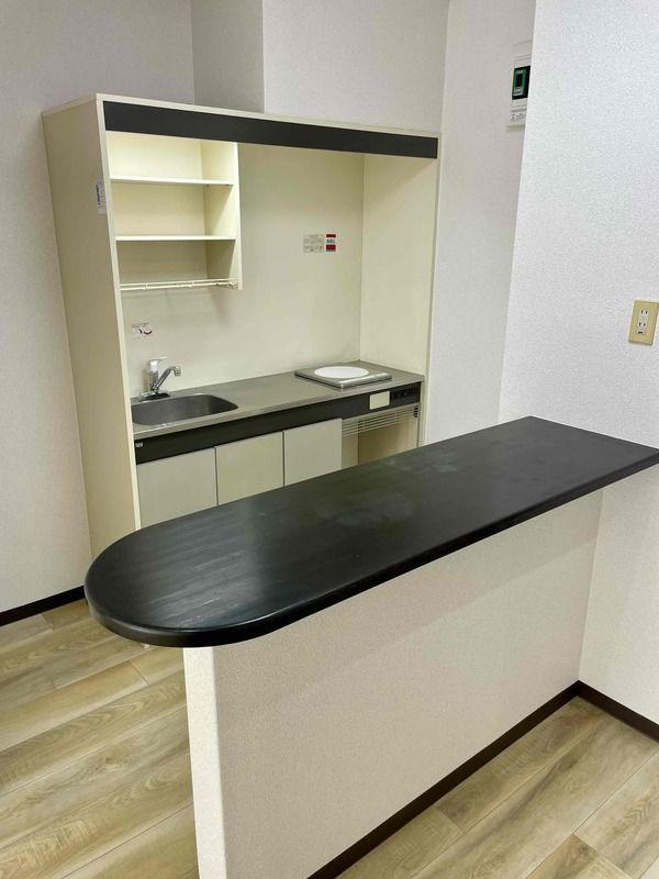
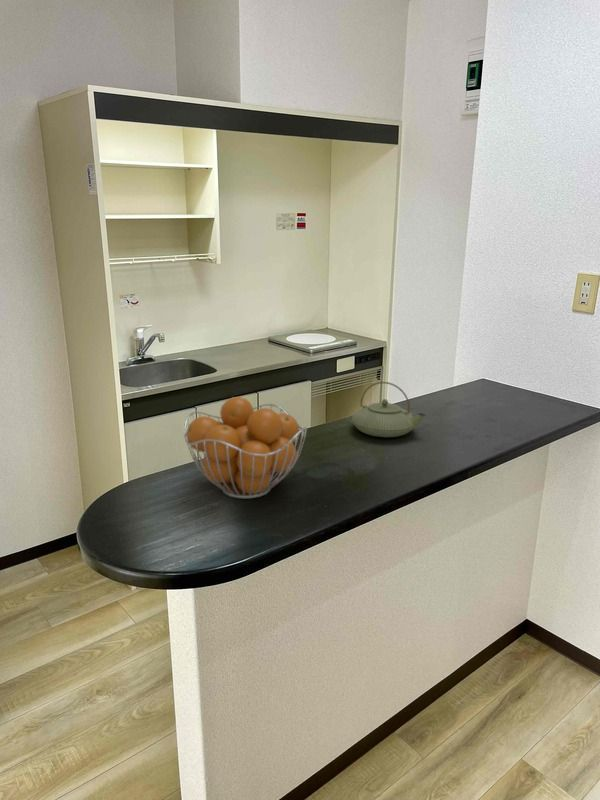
+ fruit basket (245, 446)
+ teapot (388, 407)
